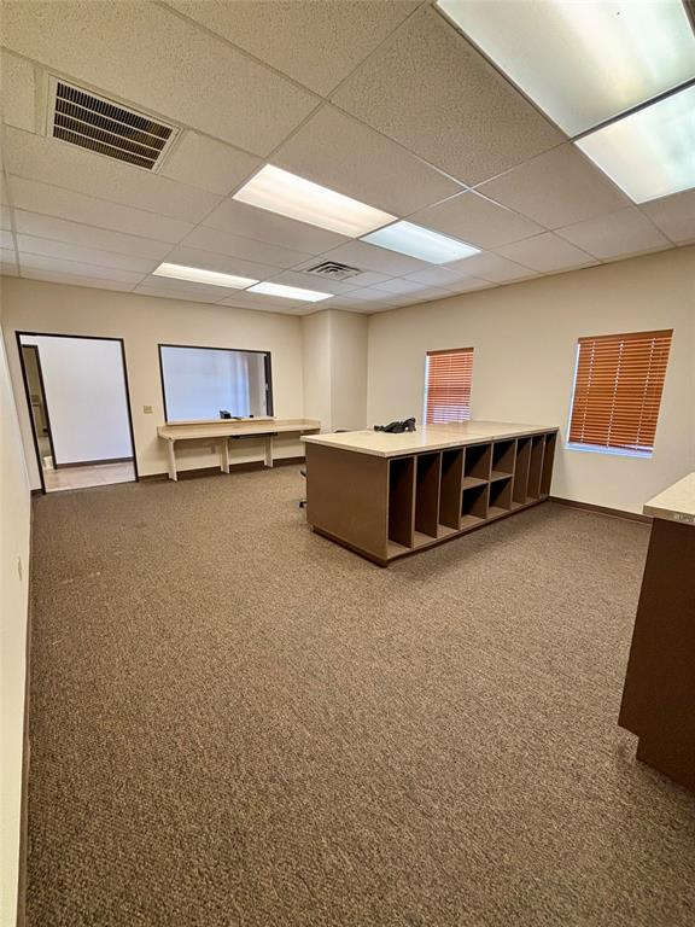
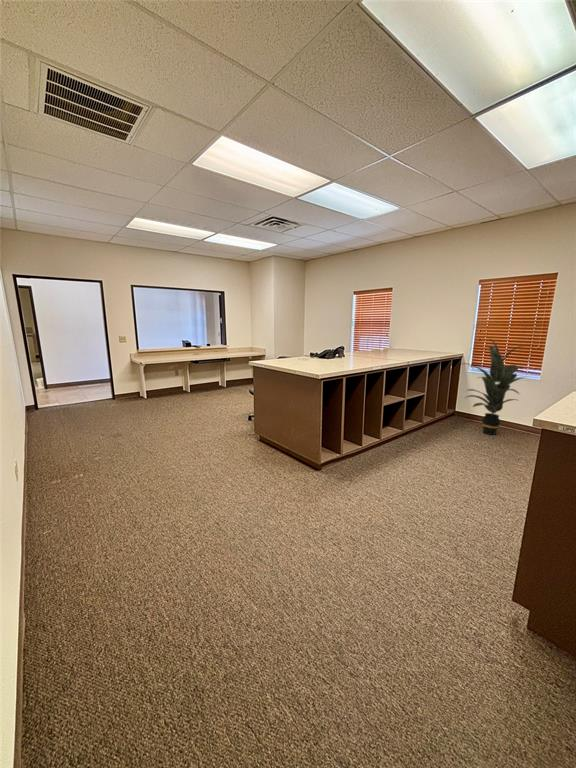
+ indoor plant (492, 386)
